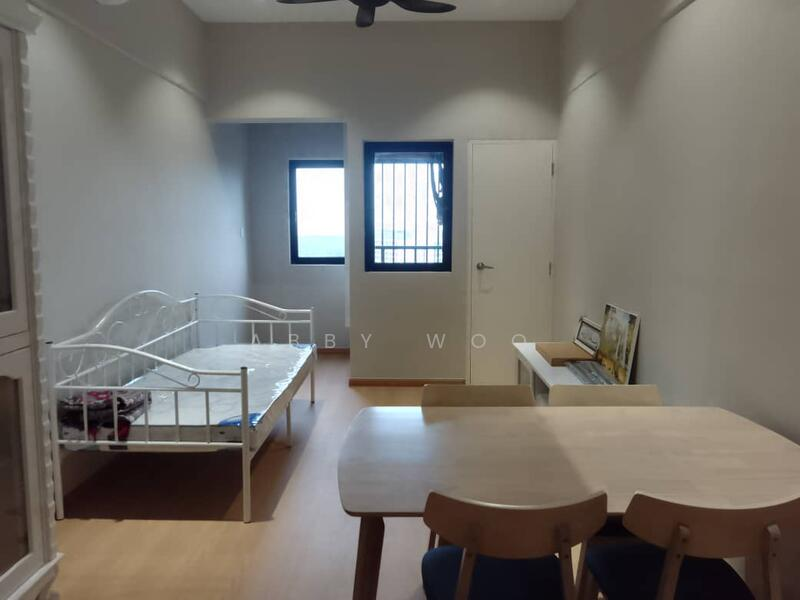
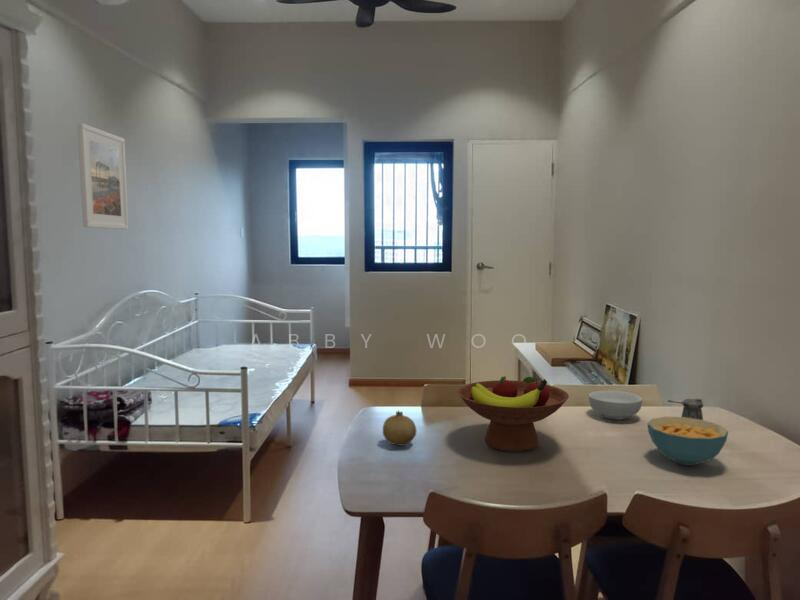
+ cereal bowl (686, 444)
+ fruit (399, 427)
+ cereal bowl (614, 406)
+ pepper shaker (689, 413)
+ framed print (105, 180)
+ fruit bowl (511, 408)
